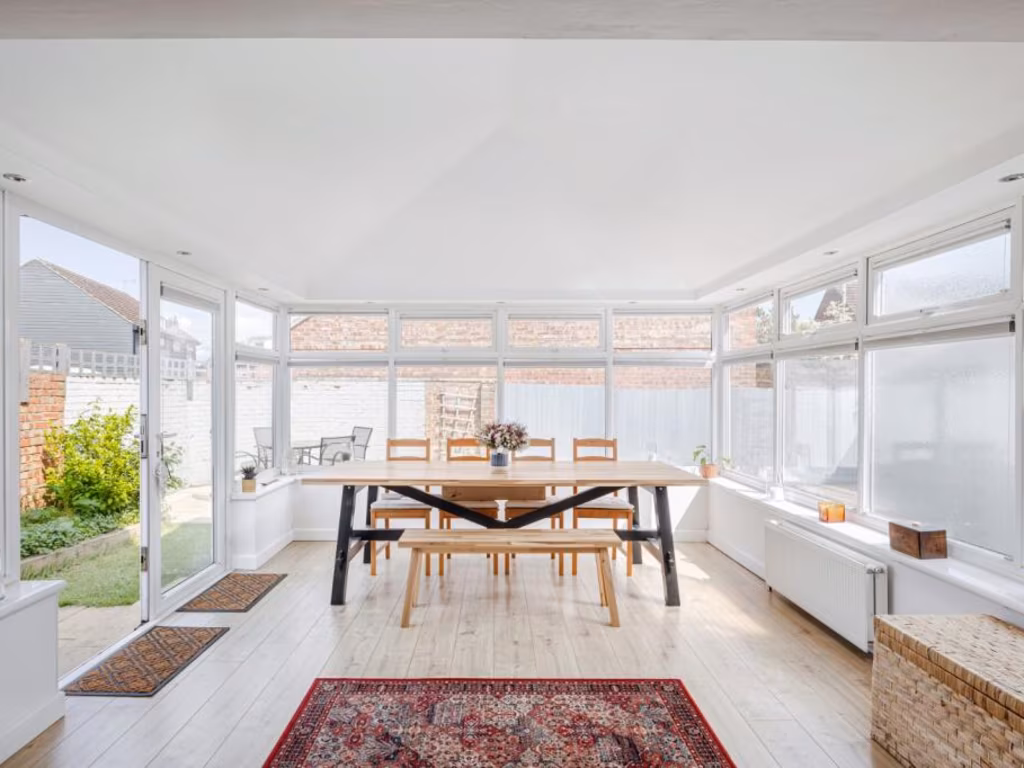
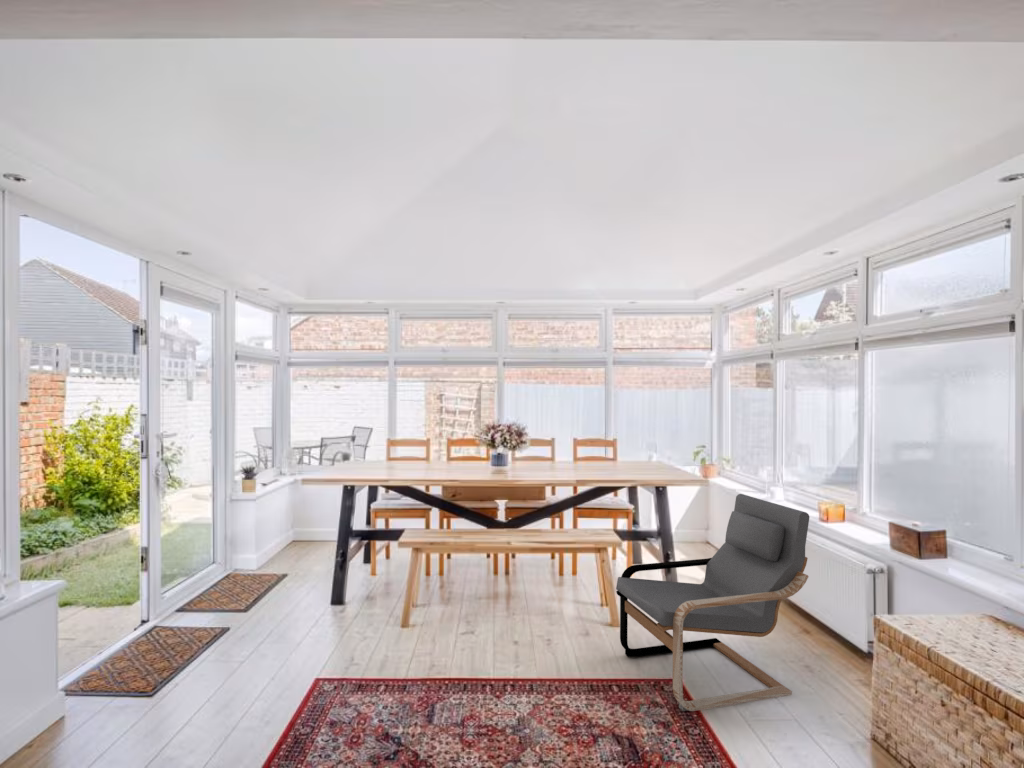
+ armchair (707, 588)
